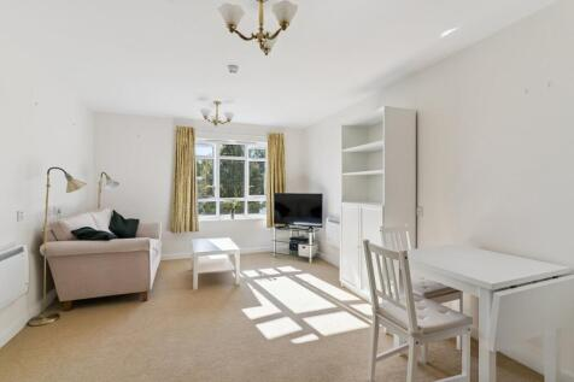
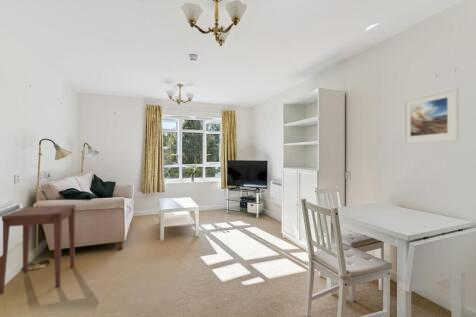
+ side table (29, 242)
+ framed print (428, 118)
